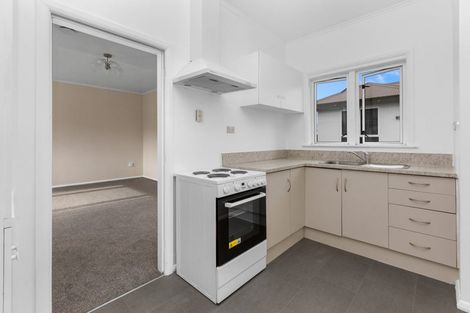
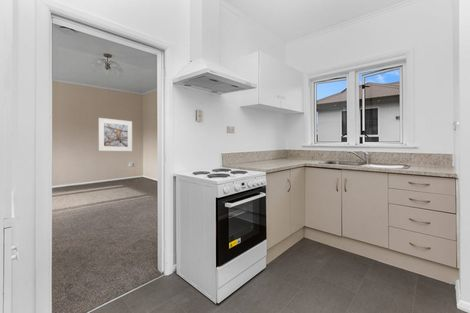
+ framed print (116, 135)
